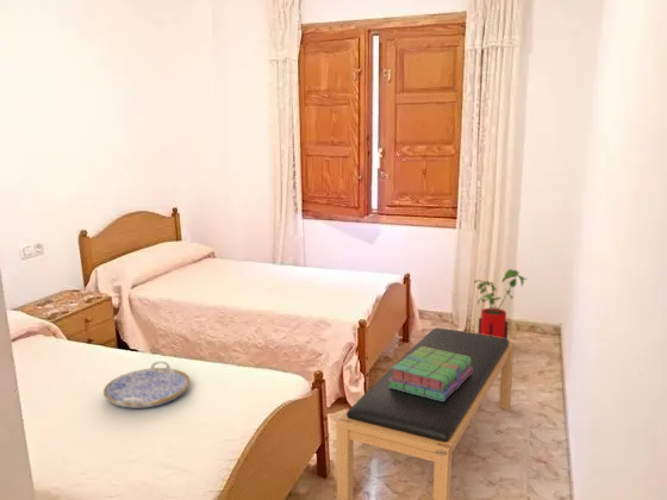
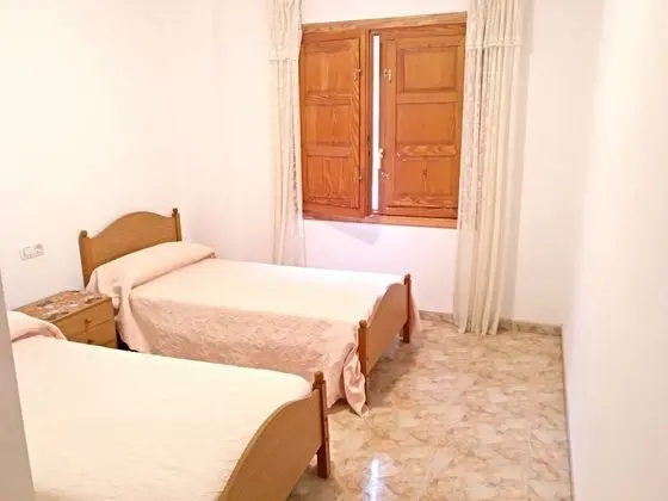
- house plant (497, 307)
- stack of books (431, 370)
- bench (437, 408)
- serving tray (148, 386)
